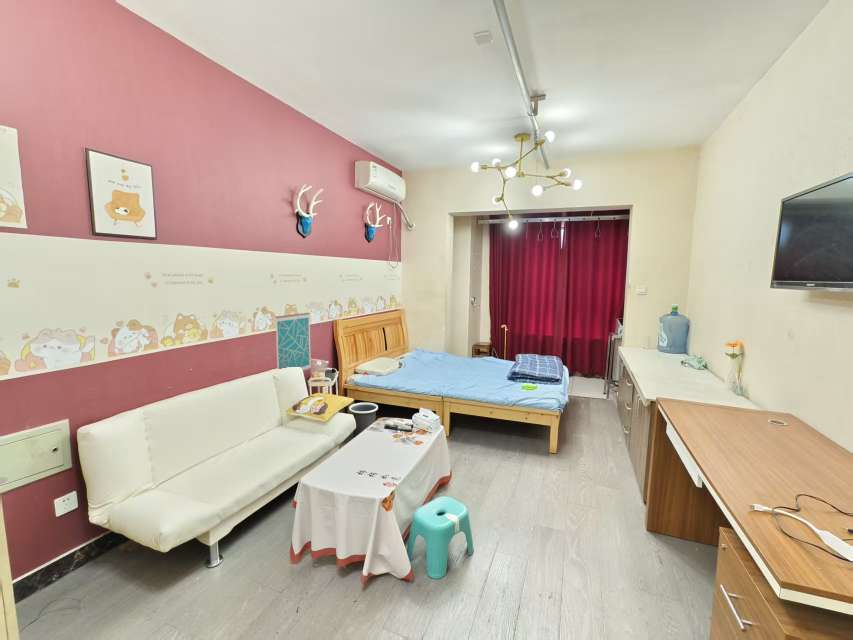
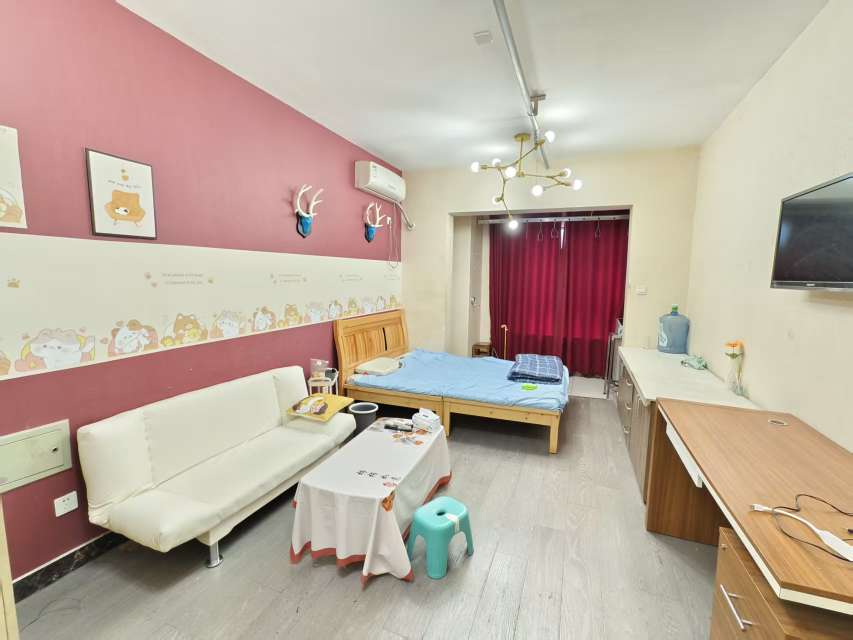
- wall art (294, 344)
